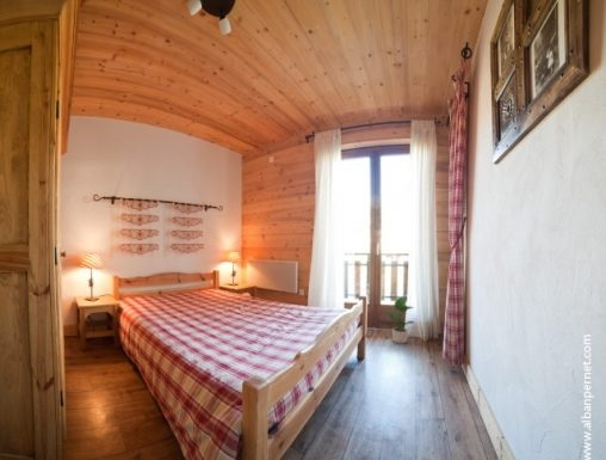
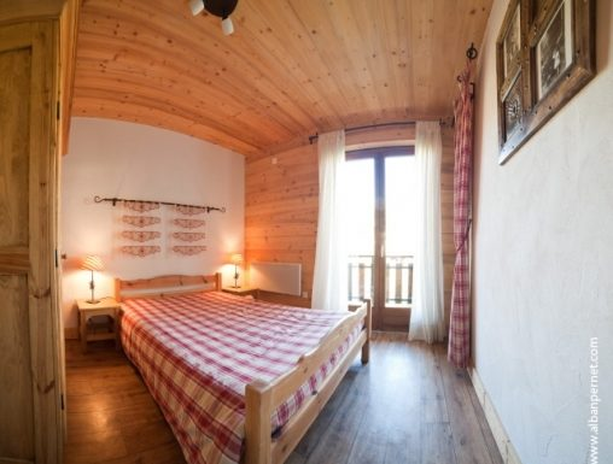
- potted plant (397, 319)
